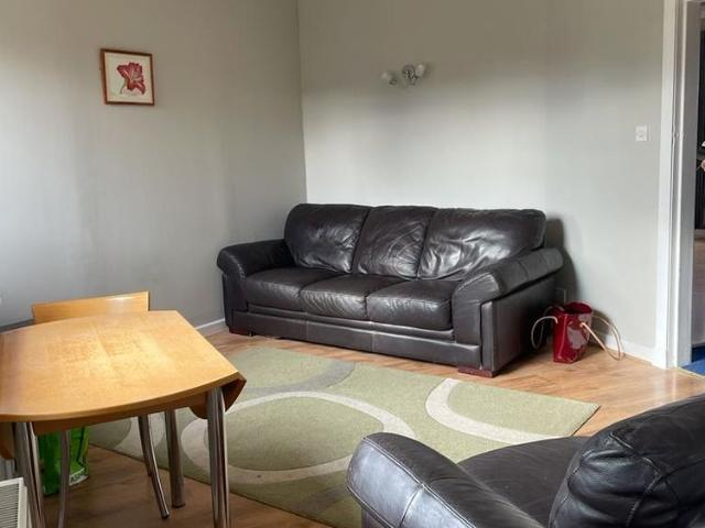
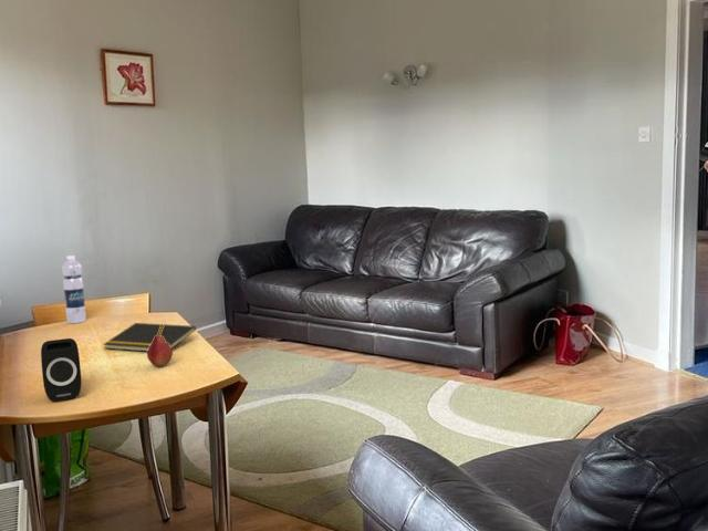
+ notepad (149, 336)
+ water bottle (73, 289)
+ speaker (61, 366)
+ fruit (159, 345)
